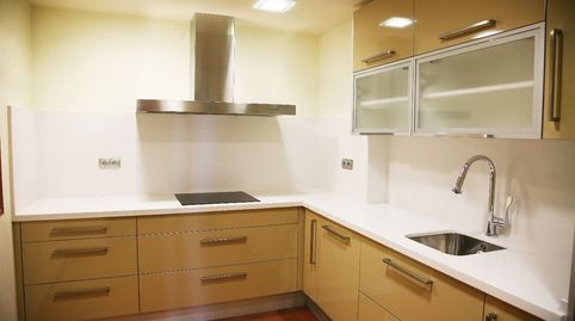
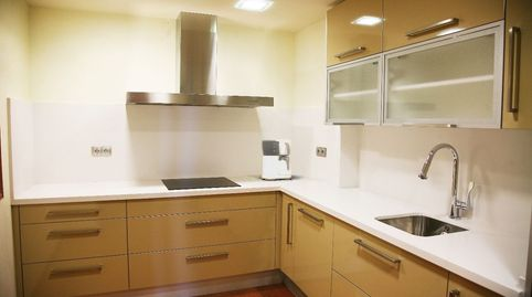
+ coffee maker (277, 159)
